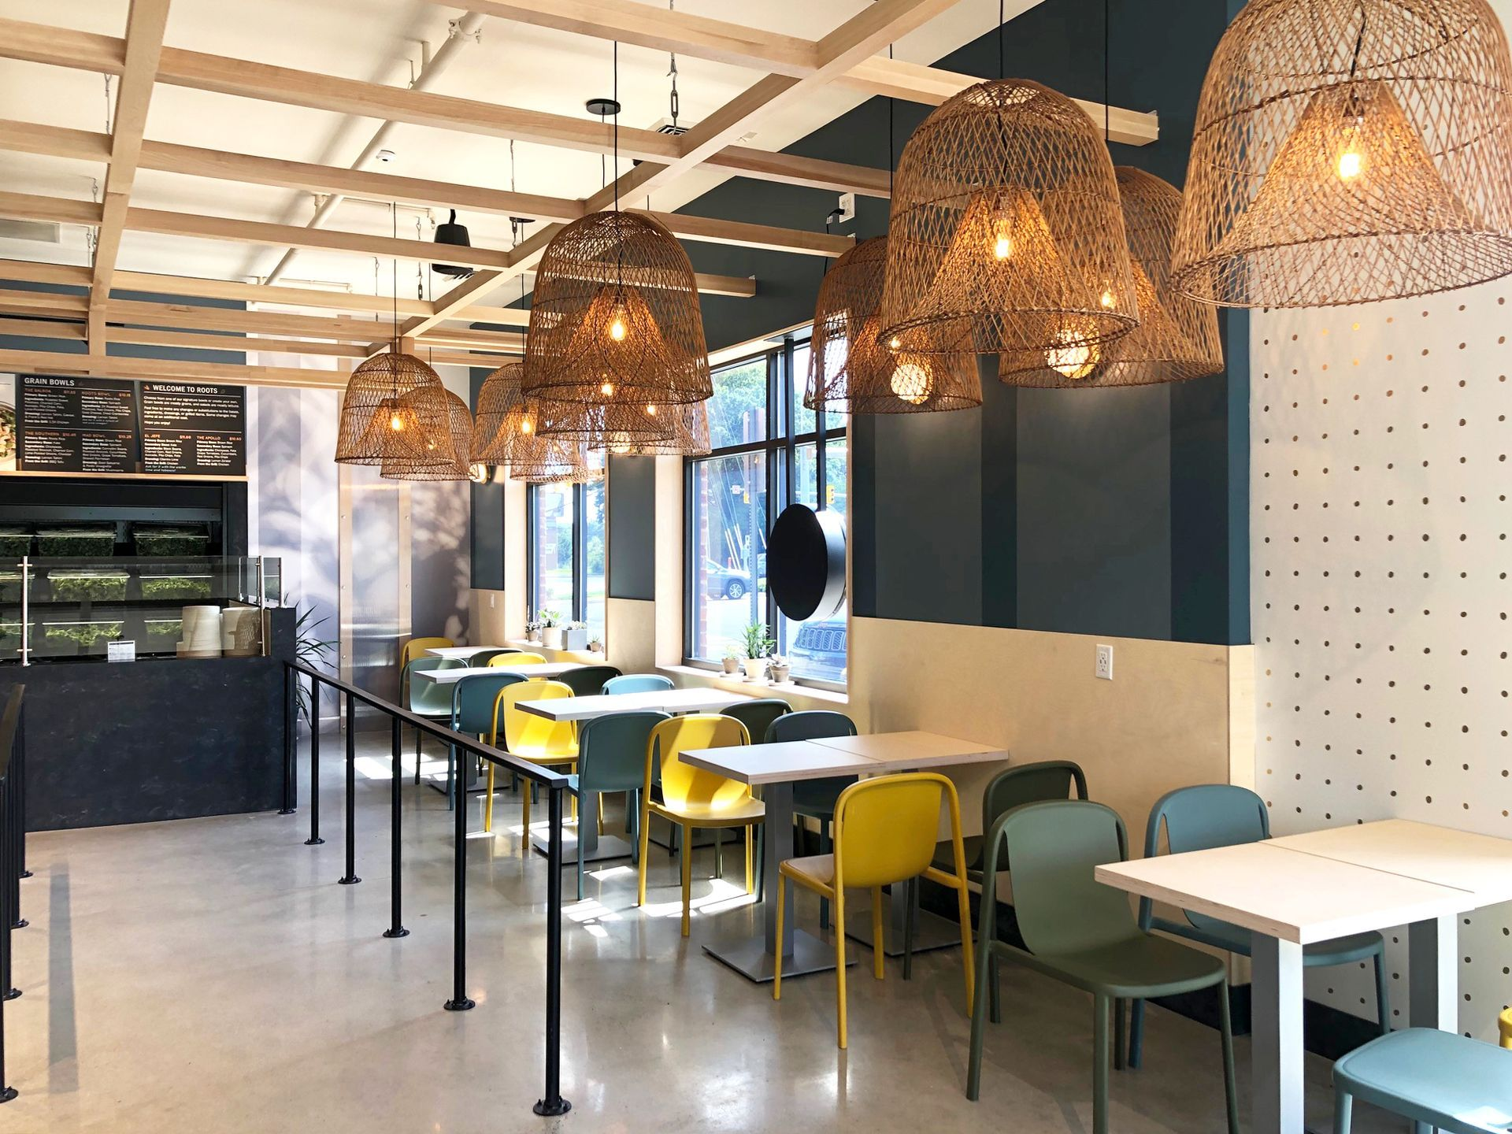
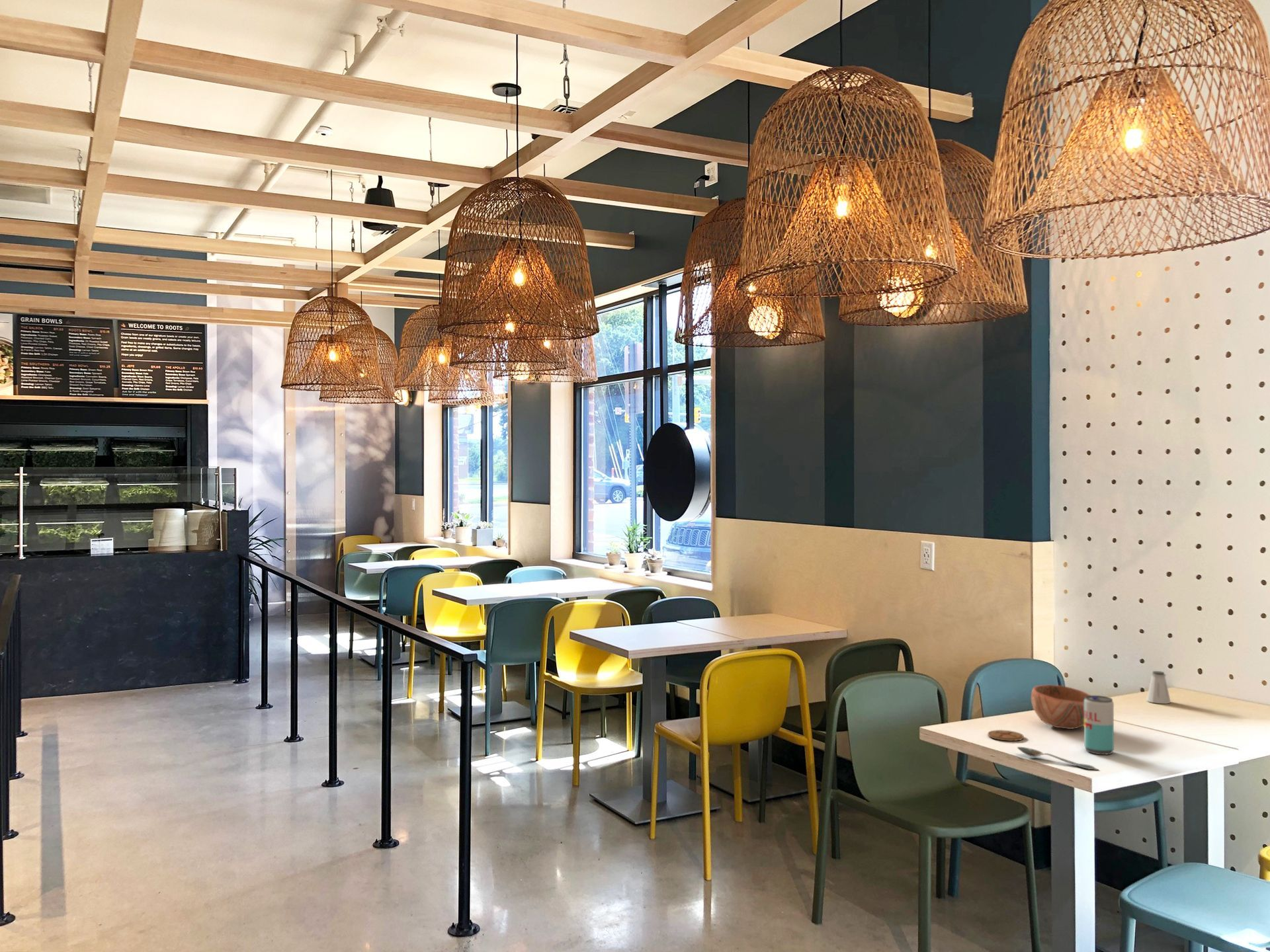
+ coaster (1005, 735)
+ spoon (1056, 758)
+ bowl (1063, 707)
+ saltshaker (1158, 686)
+ beverage can (1099, 724)
